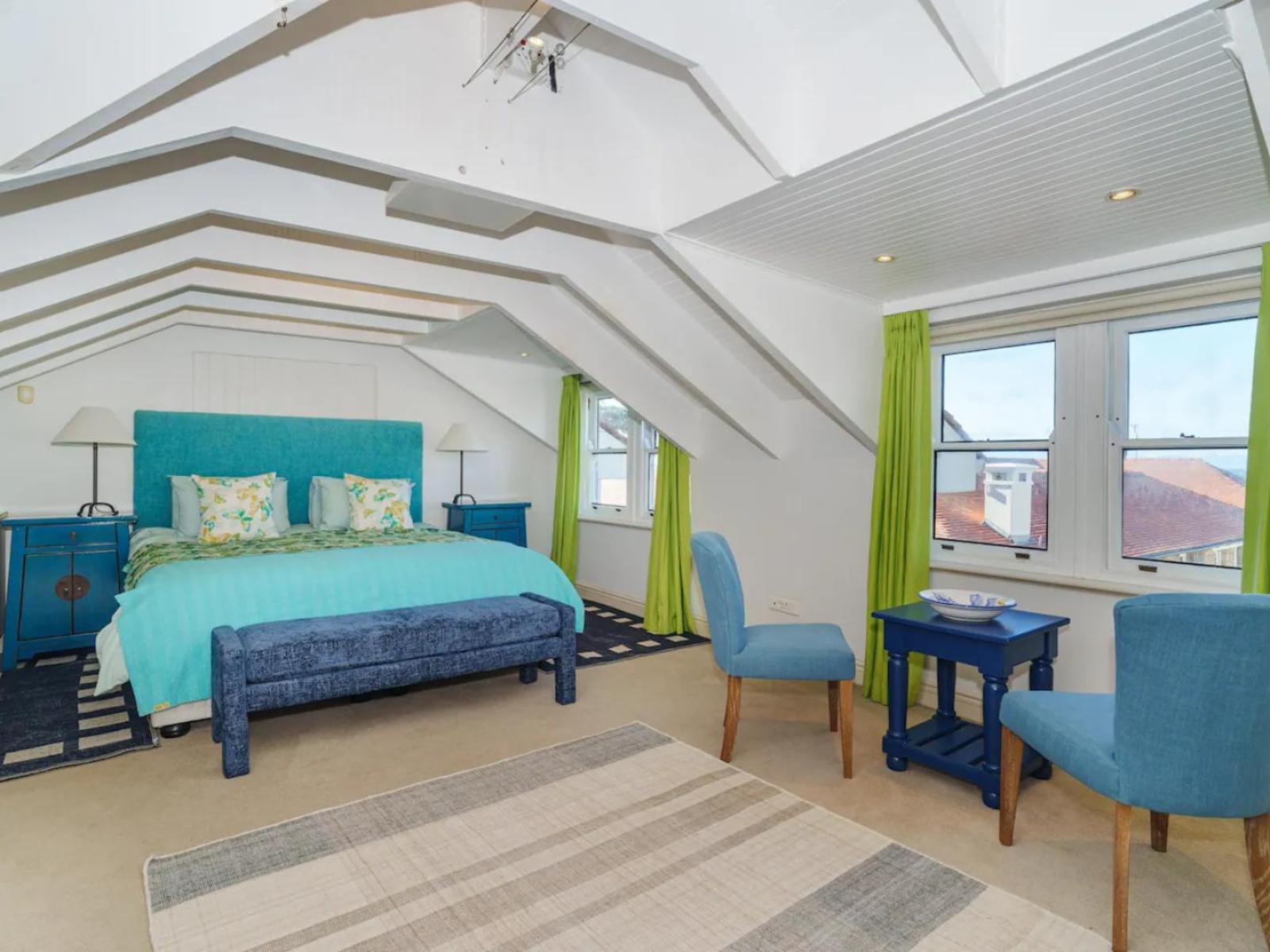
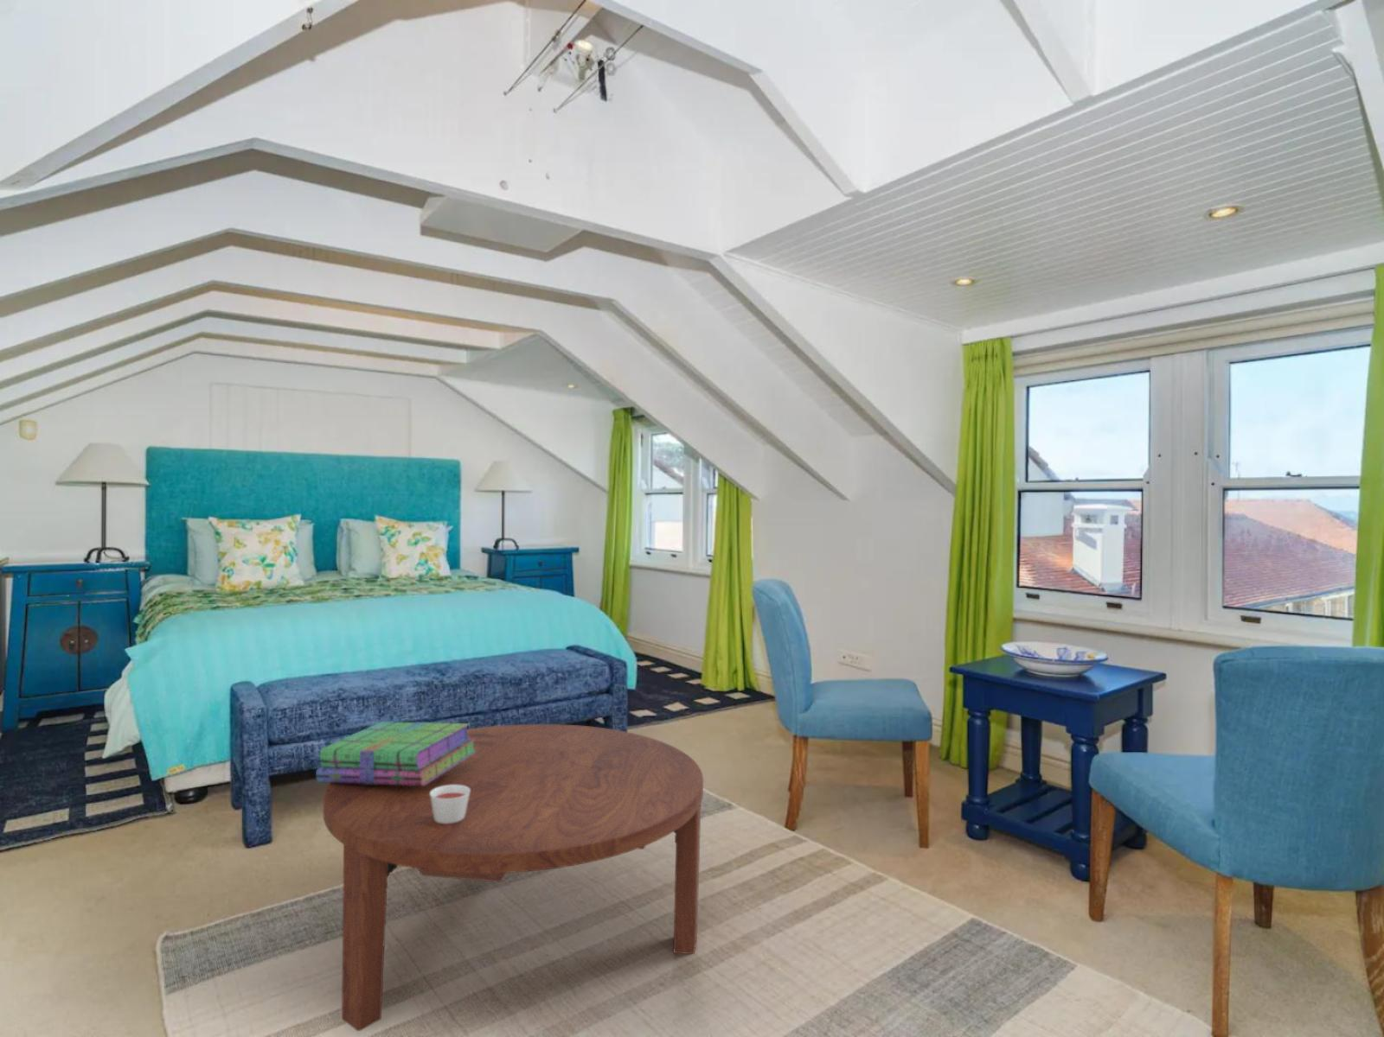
+ candle (450, 804)
+ coffee table (521, 852)
+ stack of books (400, 757)
